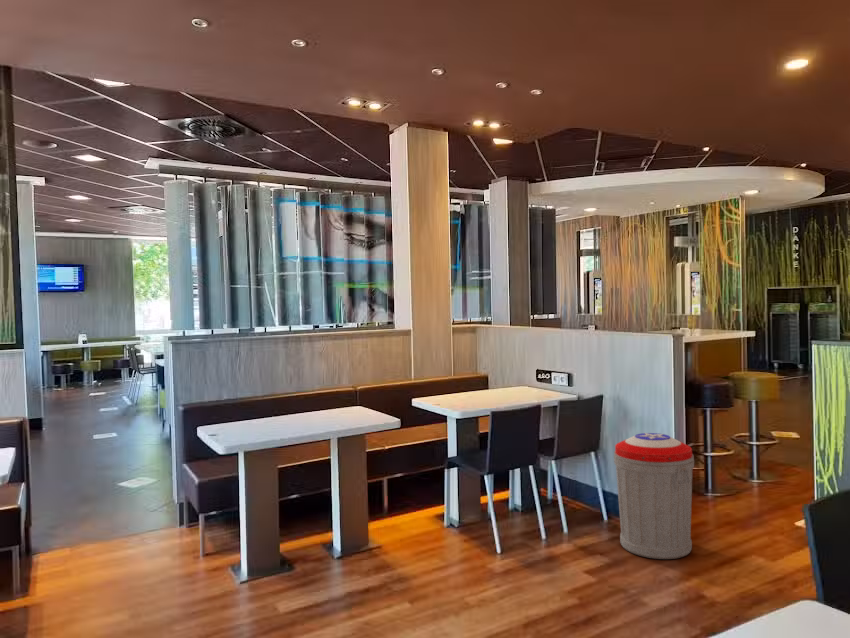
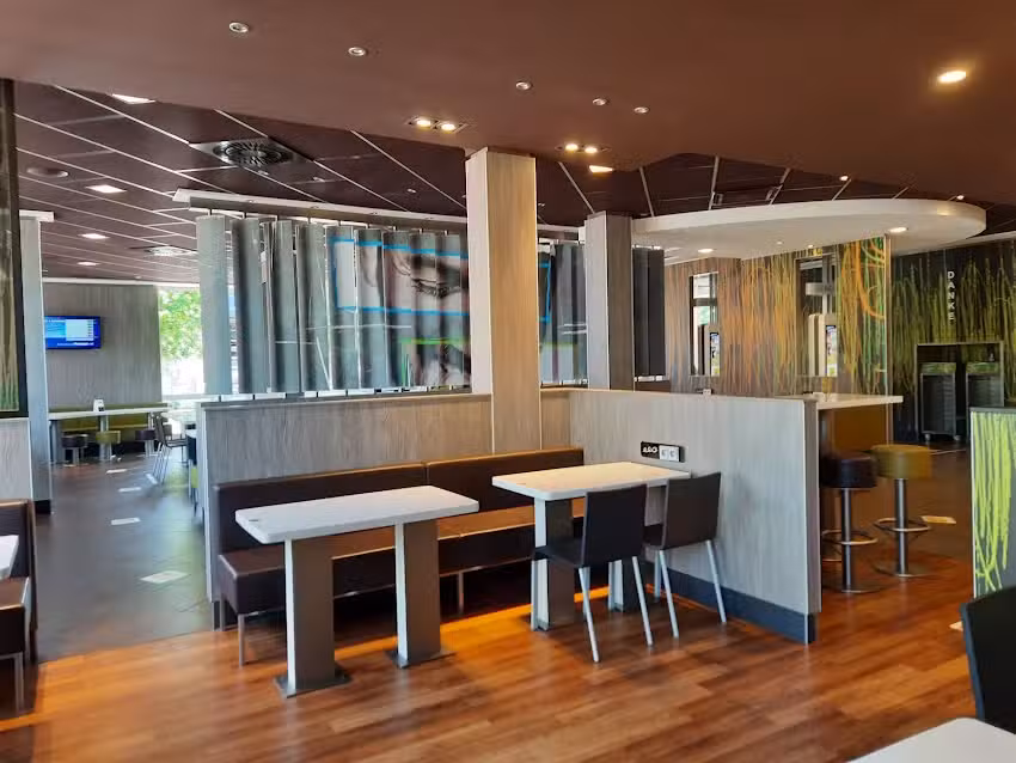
- trash can (654, 491)
